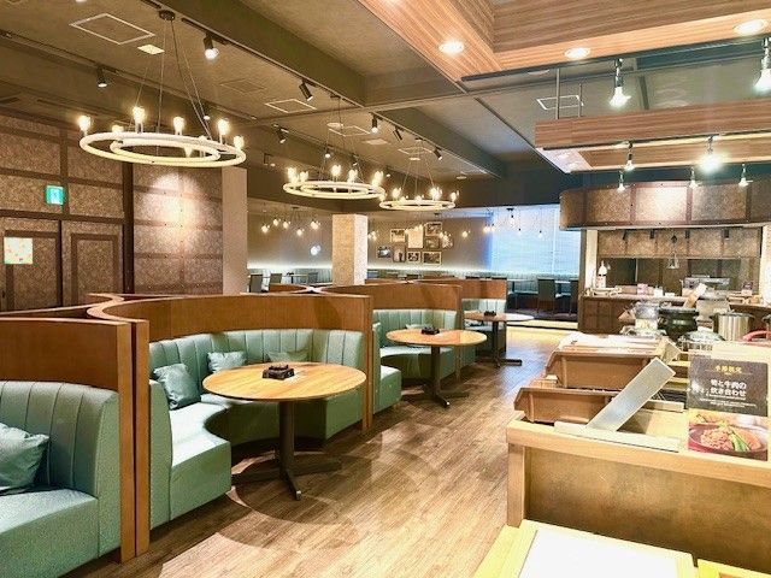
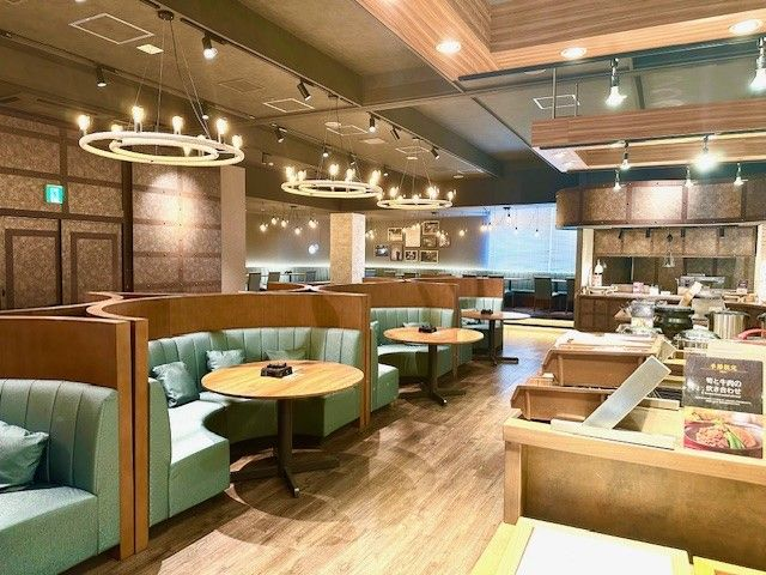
- wall art (18, 250)
